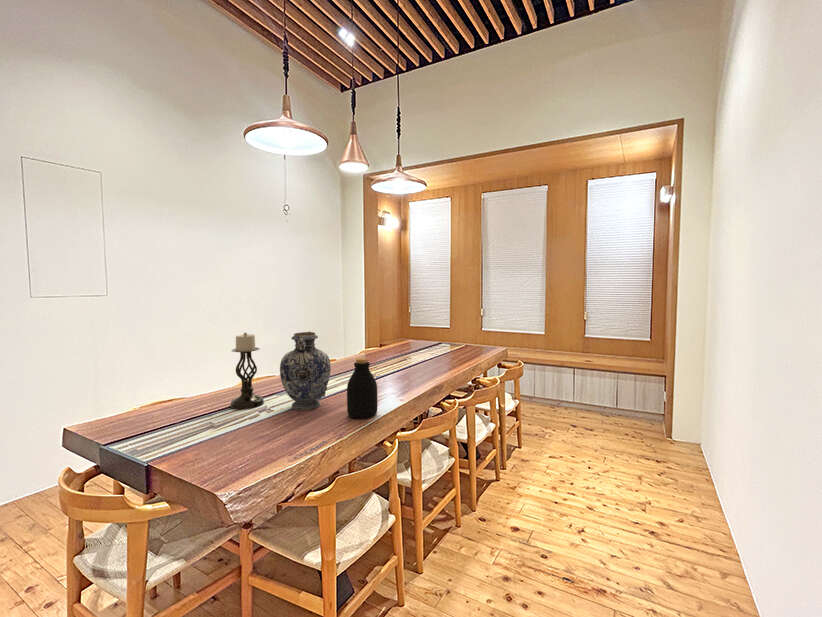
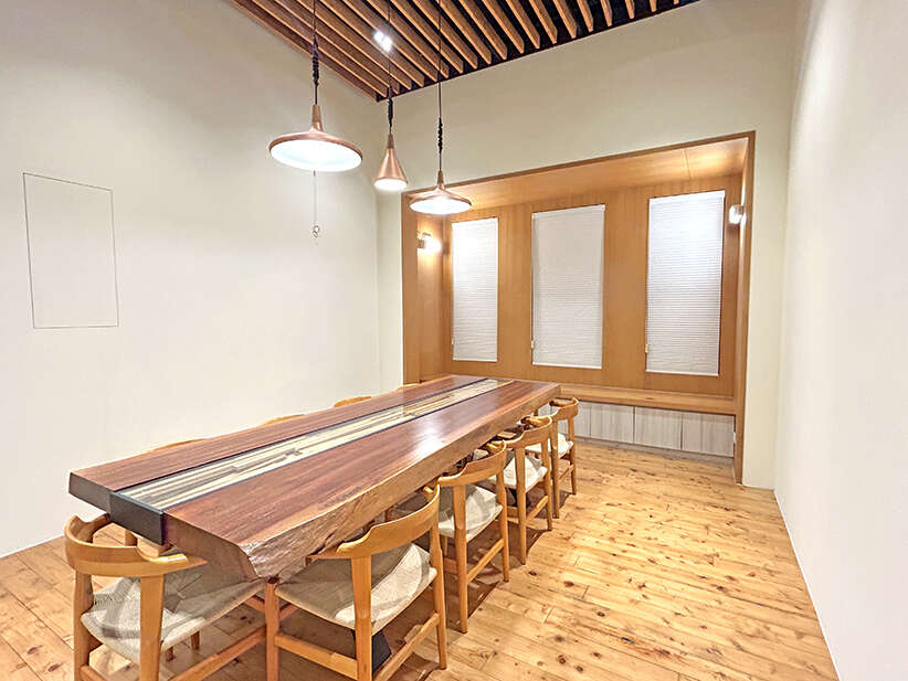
- vase (305, 369)
- bottle (362, 386)
- candle holder (246, 368)
